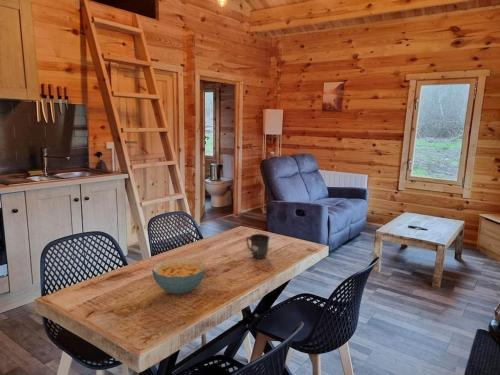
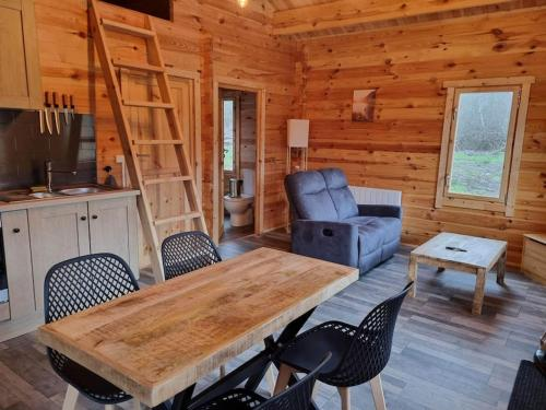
- cereal bowl (179, 279)
- mug (256, 246)
